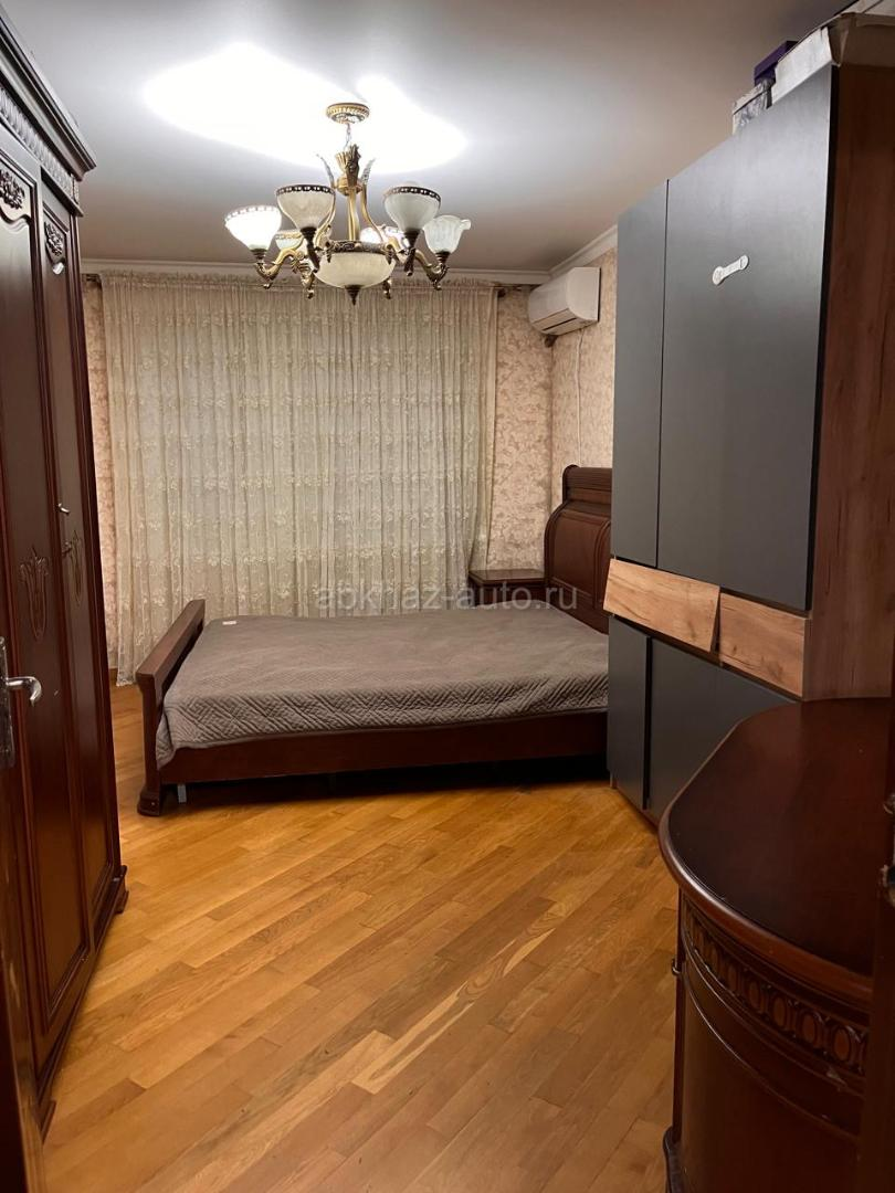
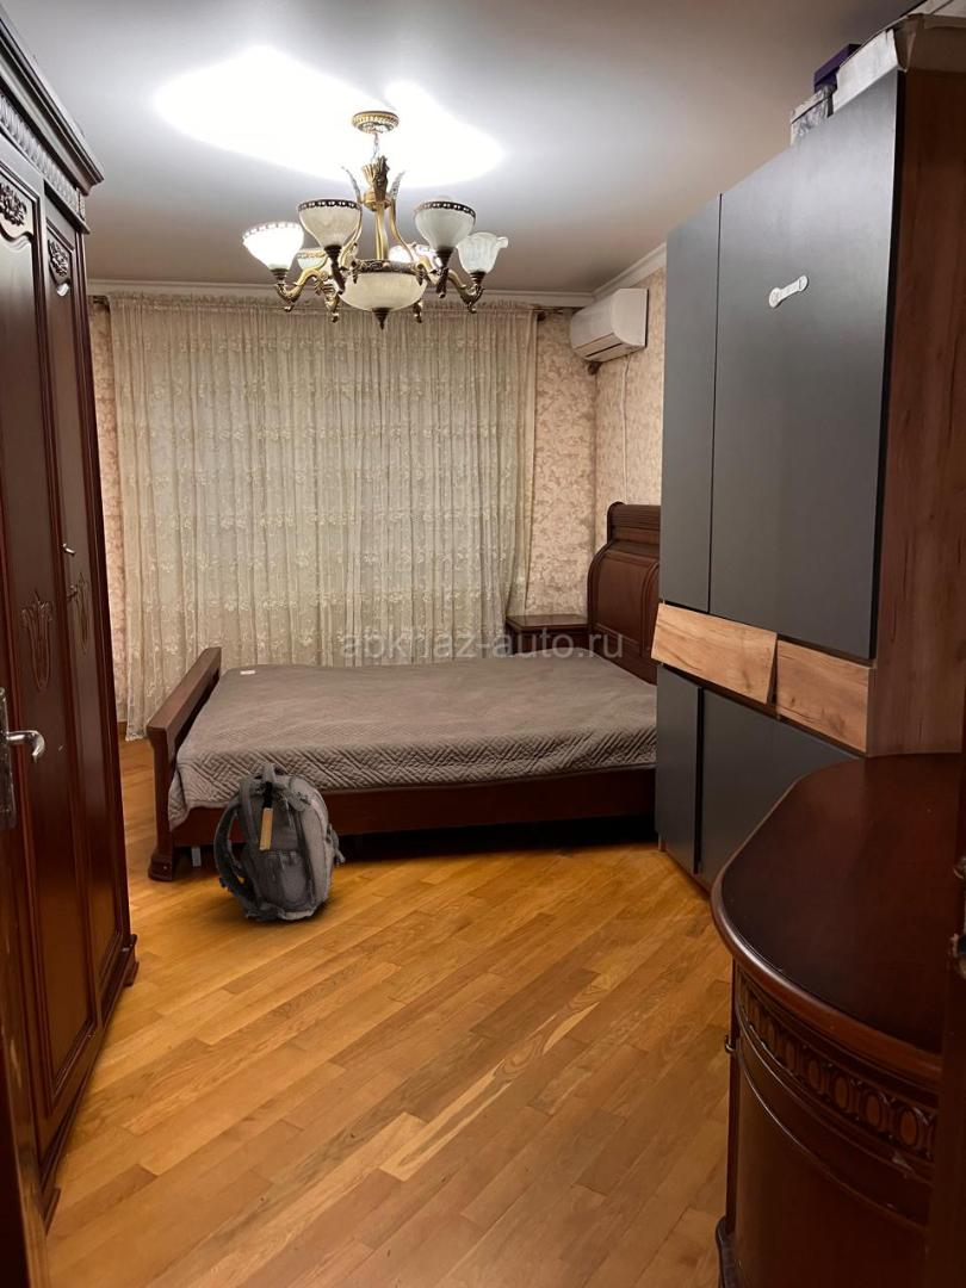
+ backpack (277, 832)
